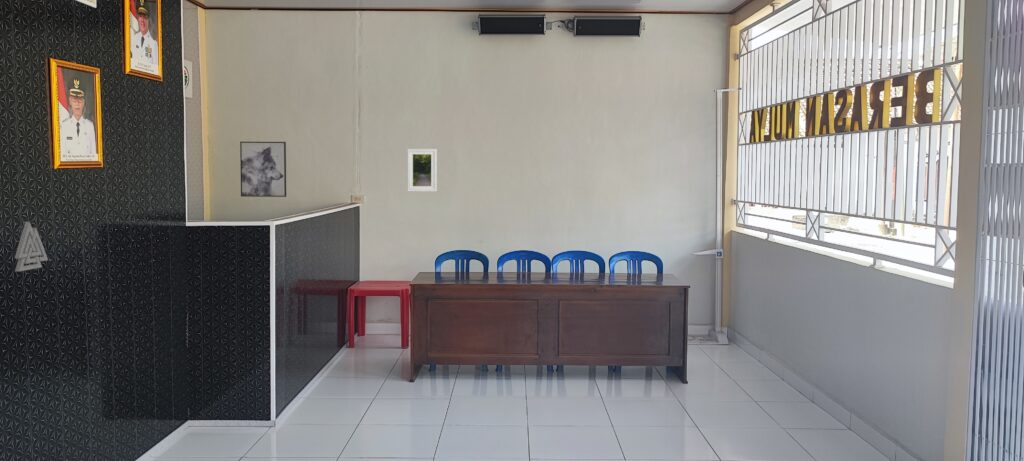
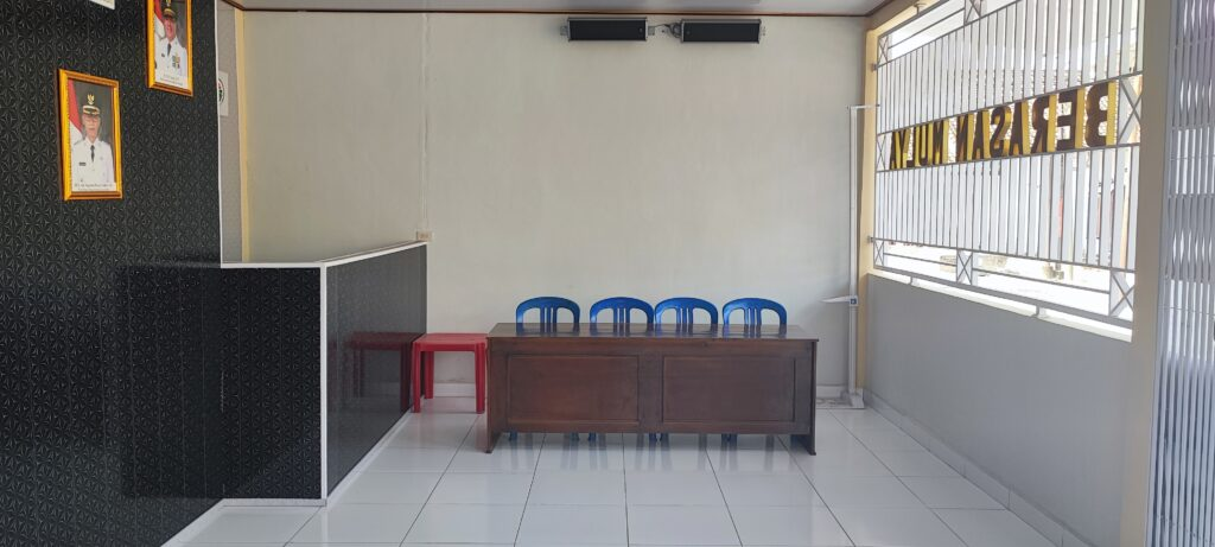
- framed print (422, 170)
- wall art (263, 169)
- decorative emblem (31, 245)
